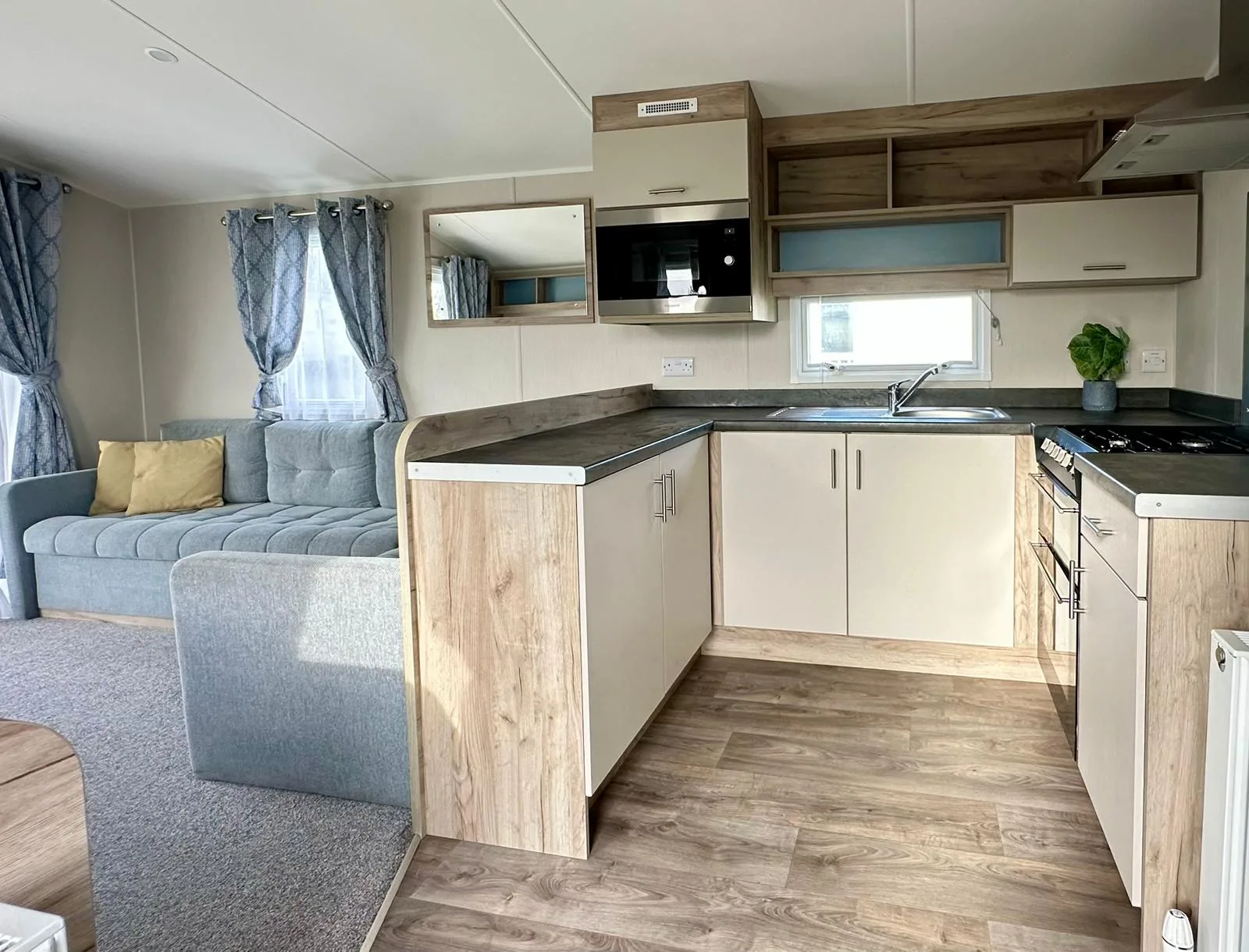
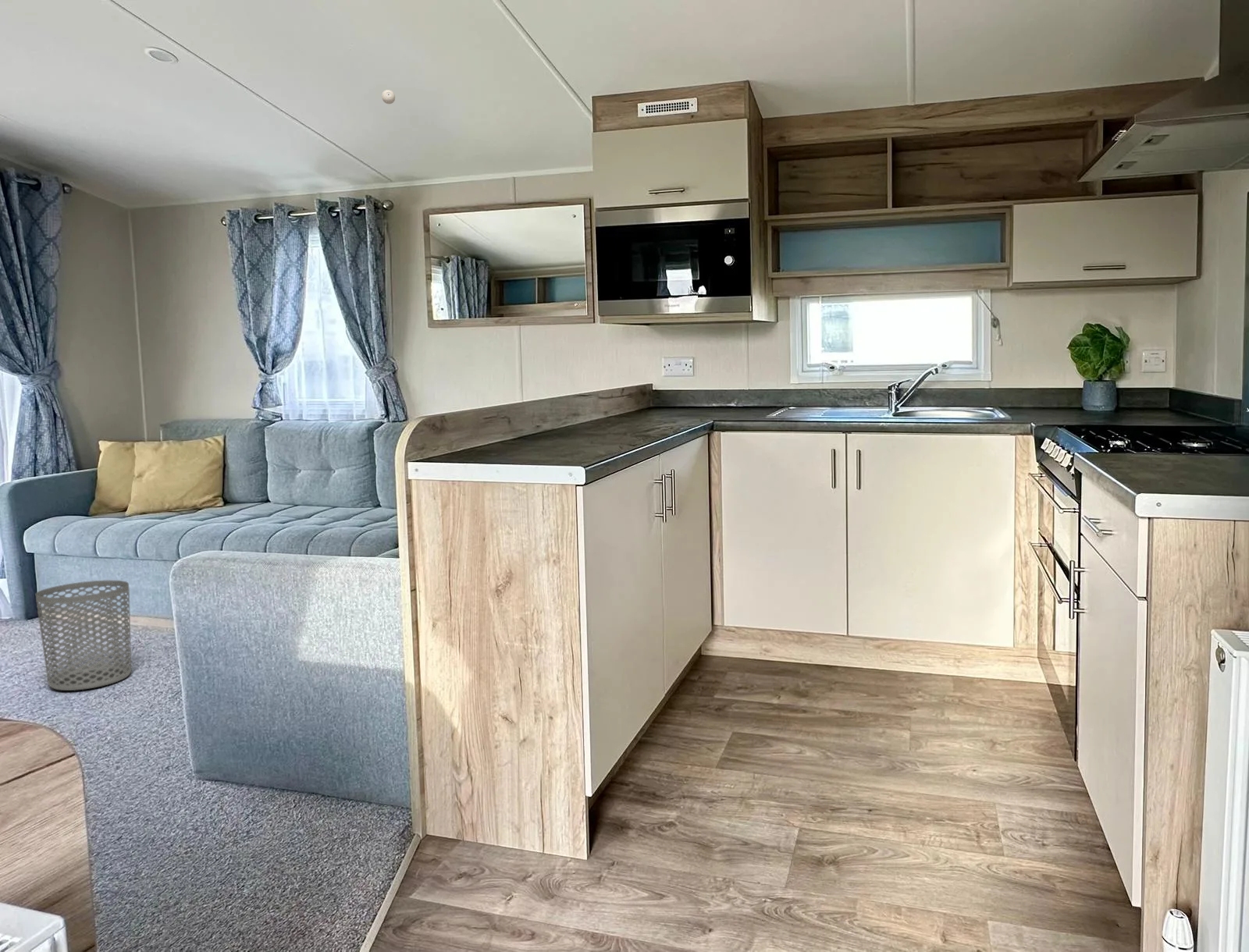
+ waste bin (87, 634)
+ eyeball (388, 97)
